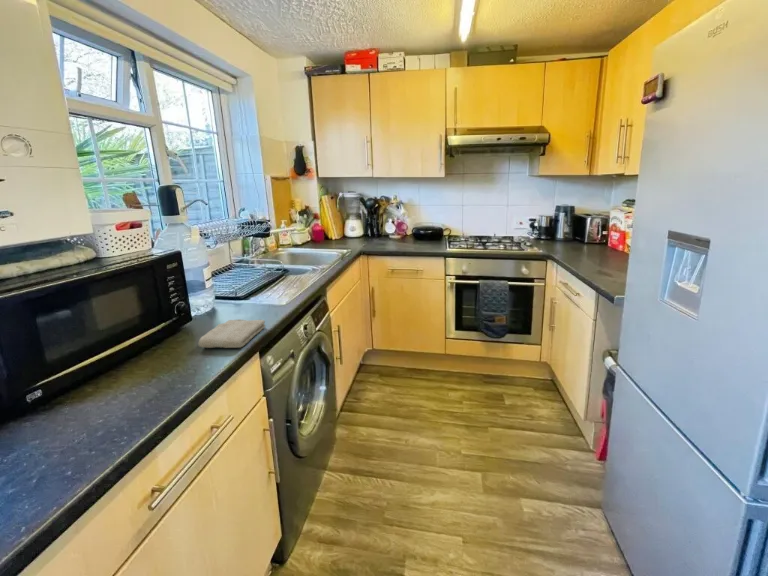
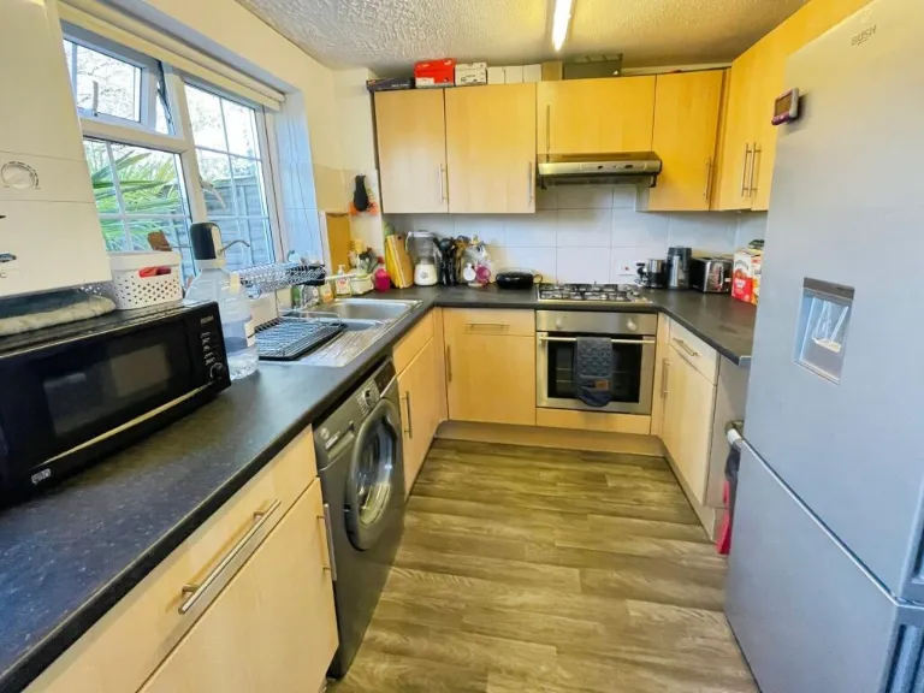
- washcloth (234, 332)
